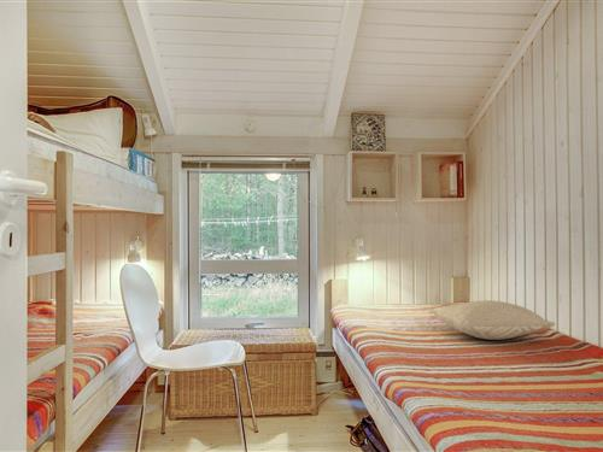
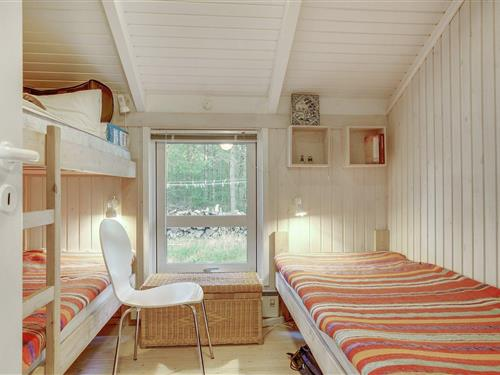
- pillow (486, 317)
